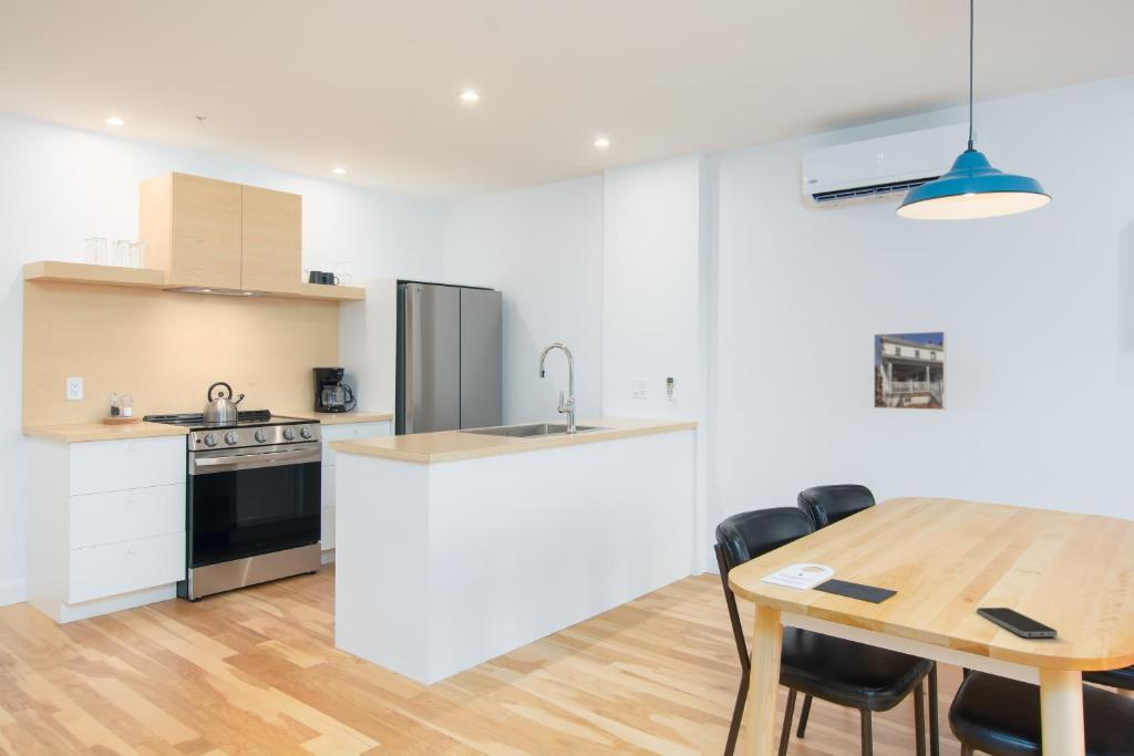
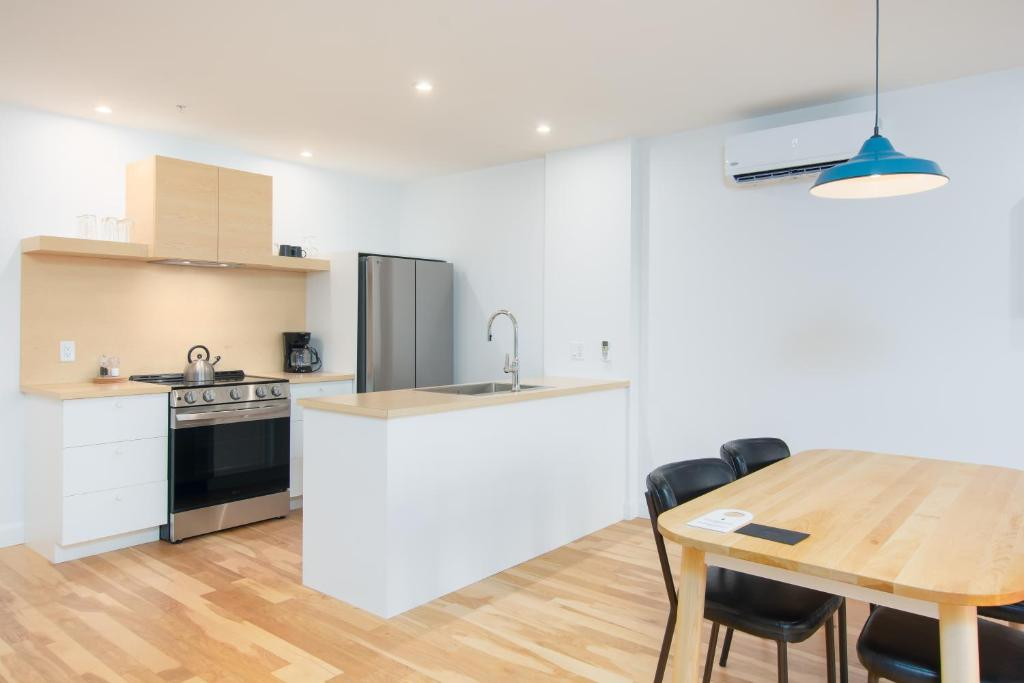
- smartphone (1014, 621)
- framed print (908, 371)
